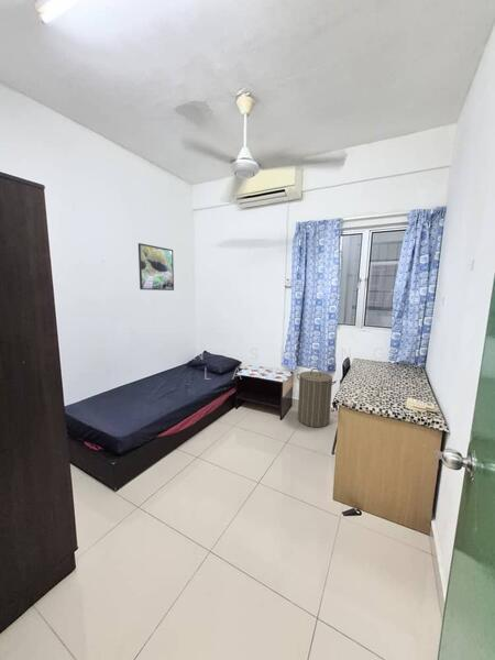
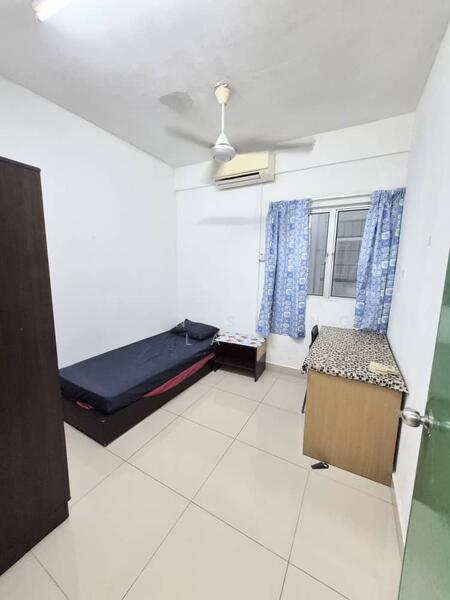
- laundry hamper (315, 394)
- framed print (157, 268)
